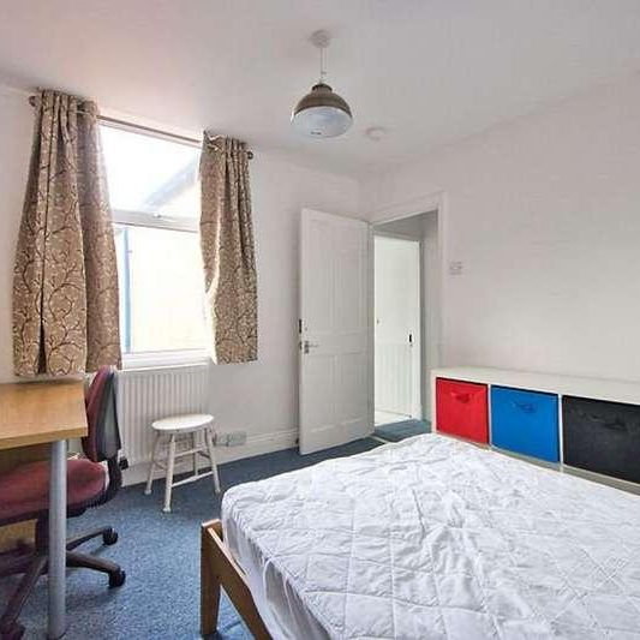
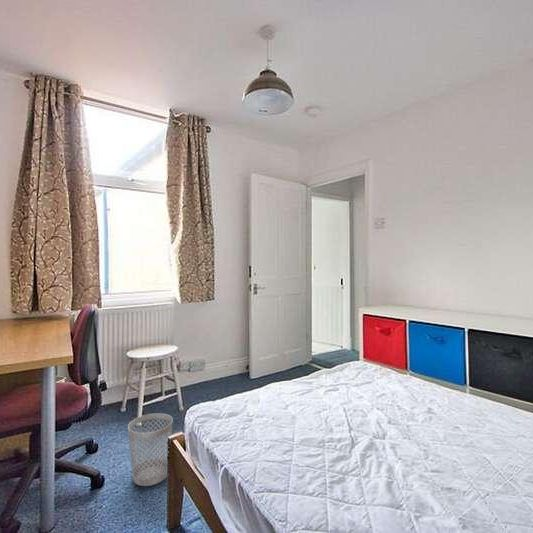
+ wastebasket (151, 448)
